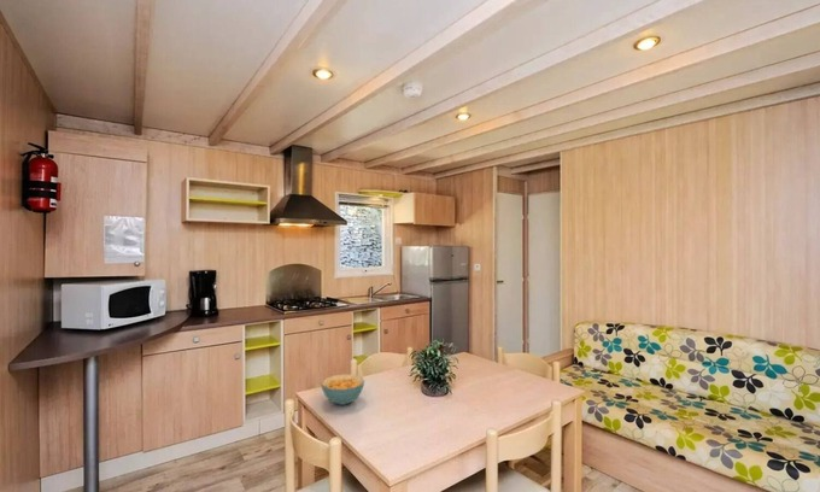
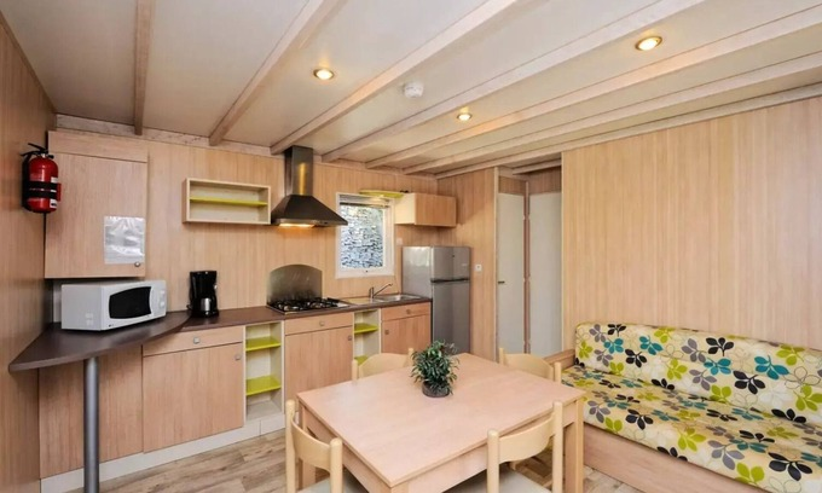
- cereal bowl (342, 391)
